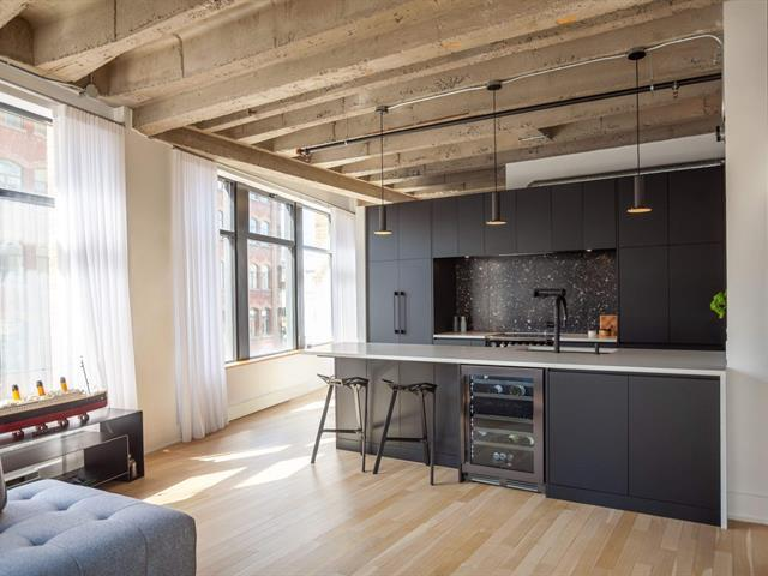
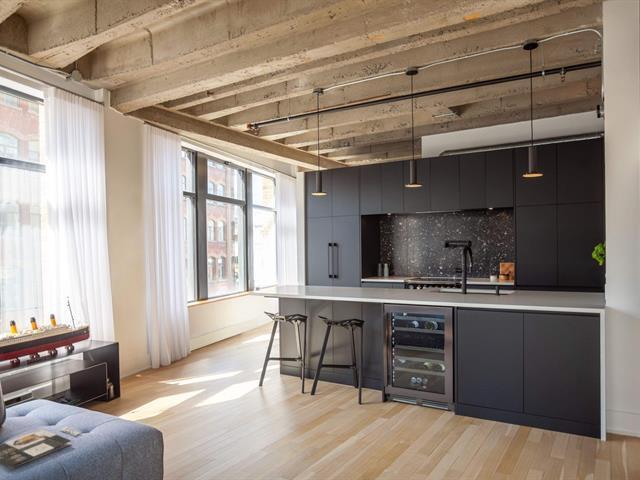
+ magazine (38, 443)
